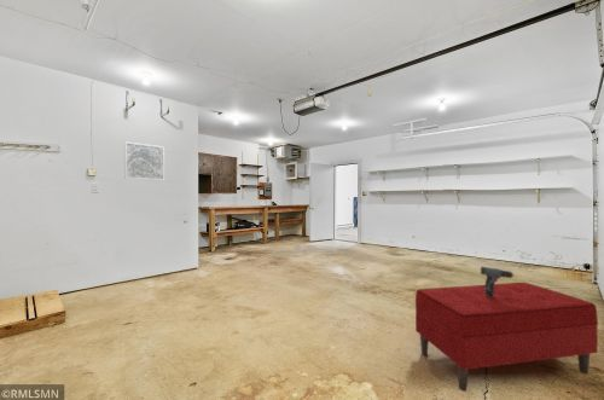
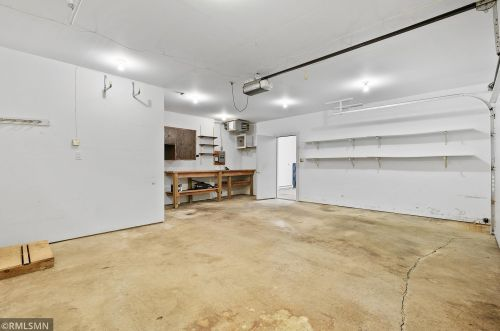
- wall art (145, 162)
- power drill (494, 282)
- bench (499, 329)
